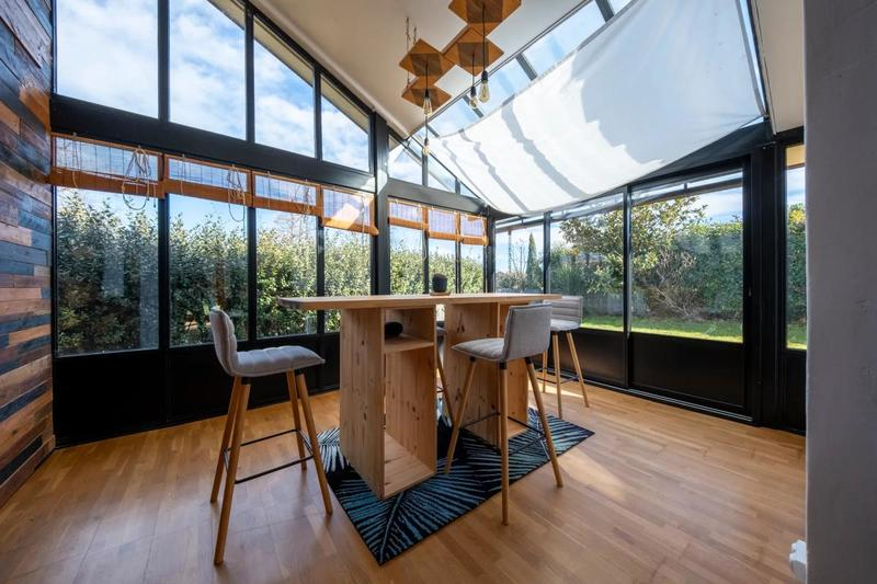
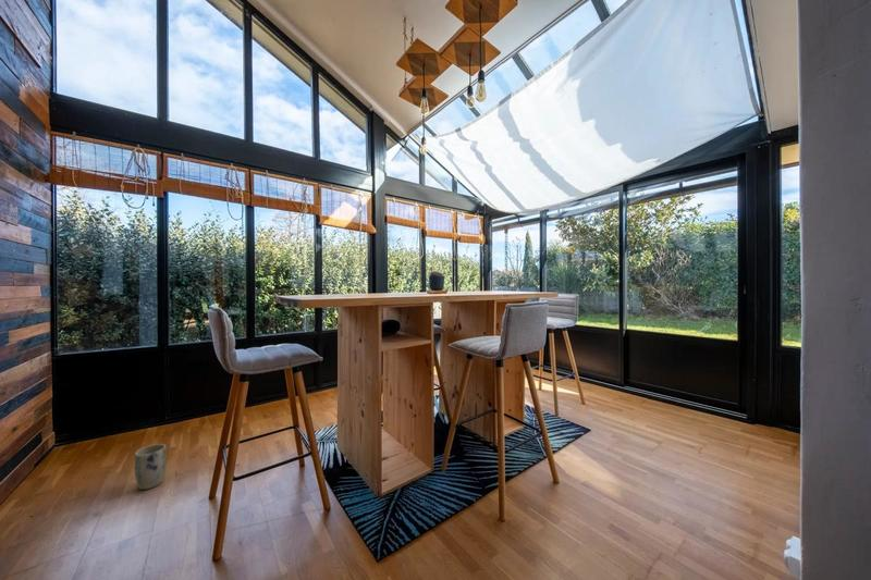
+ plant pot (150, 467)
